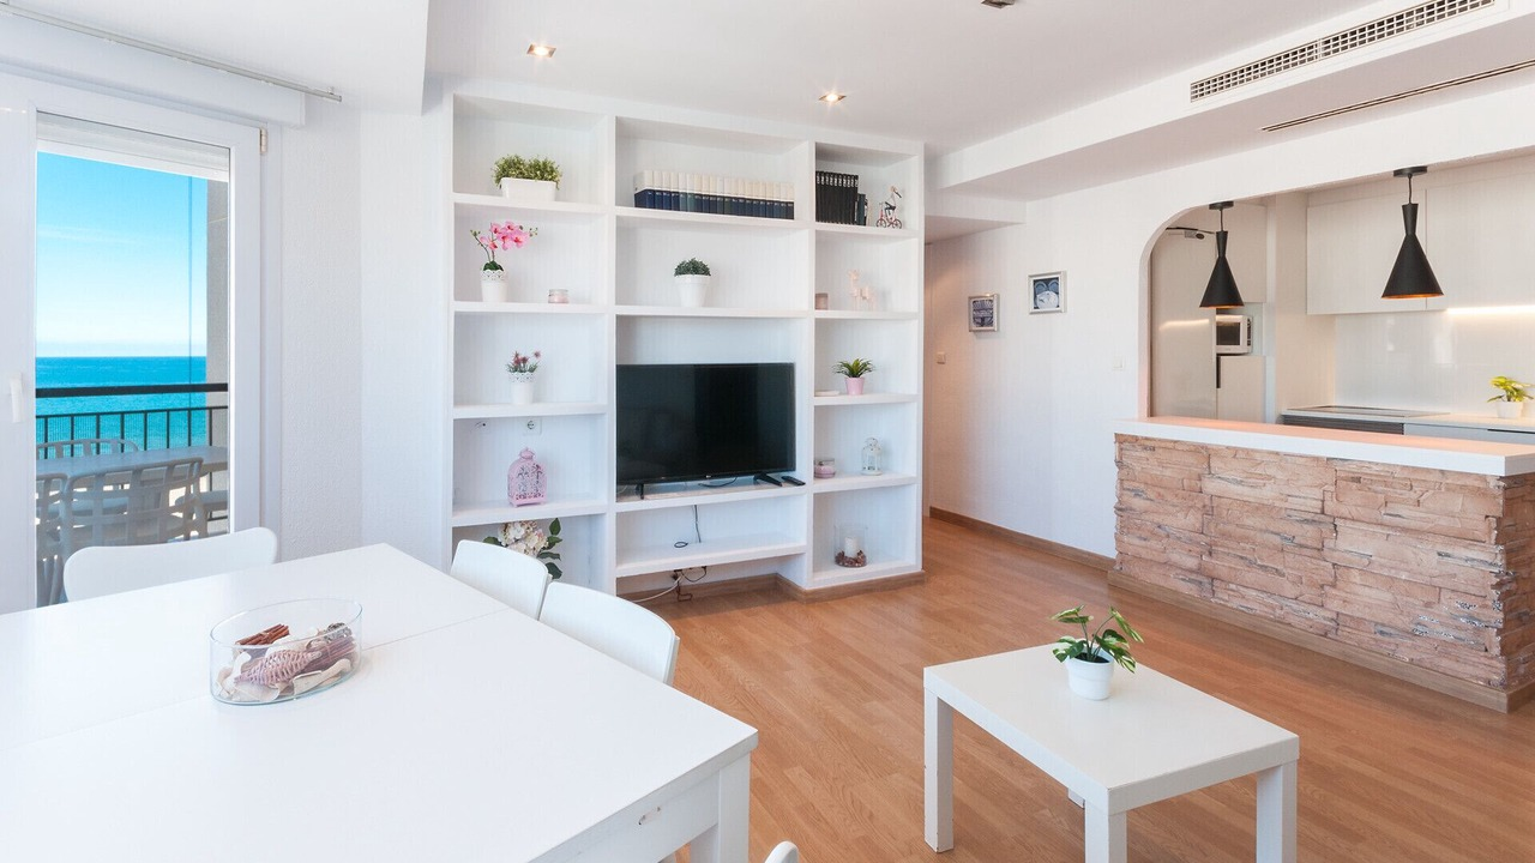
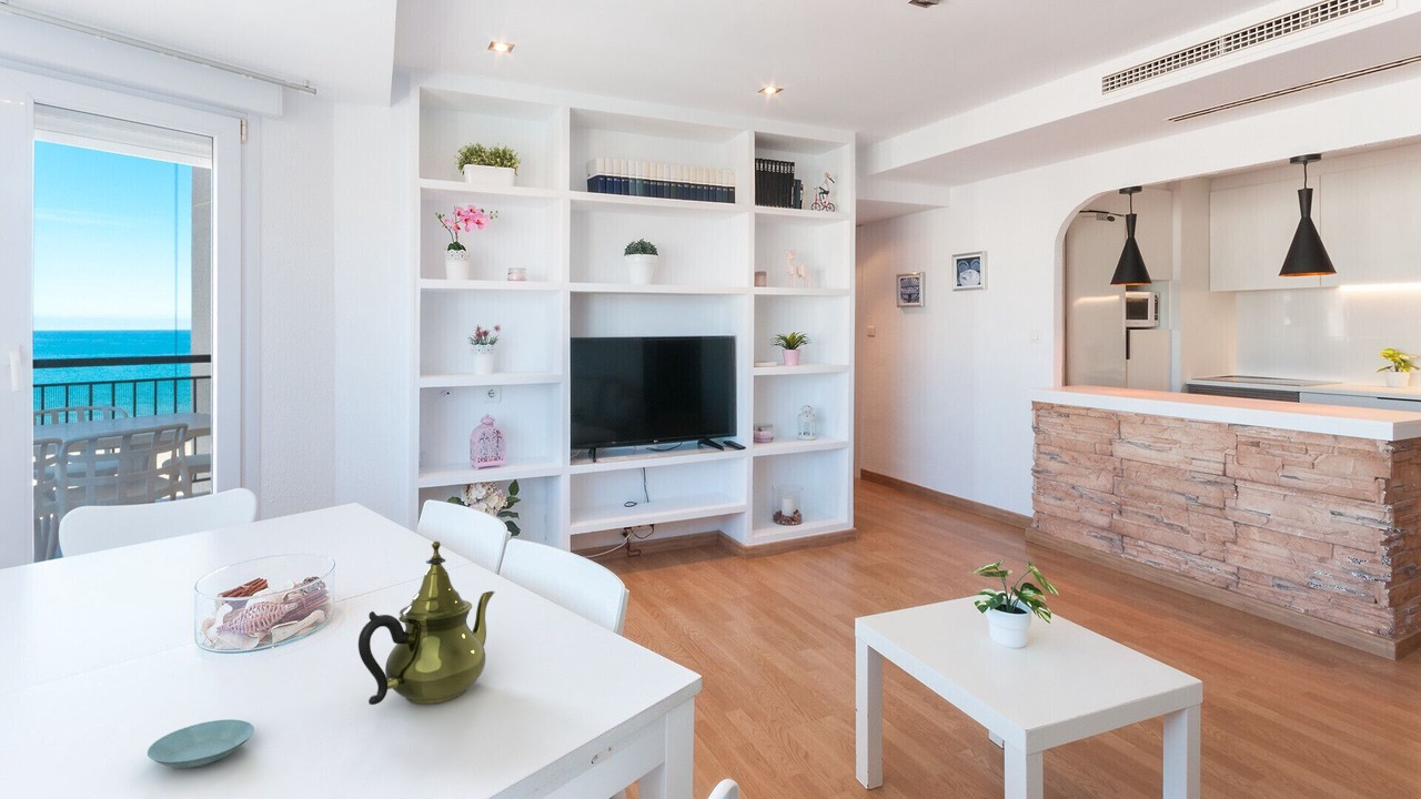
+ saucer (202, 747)
+ teapot (433, 617)
